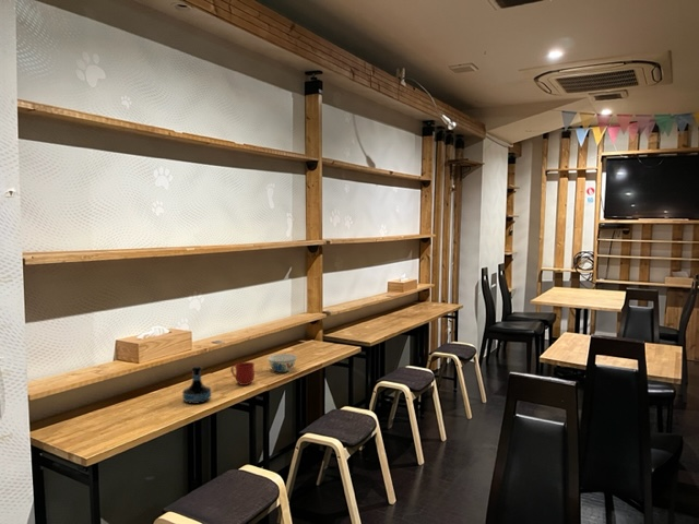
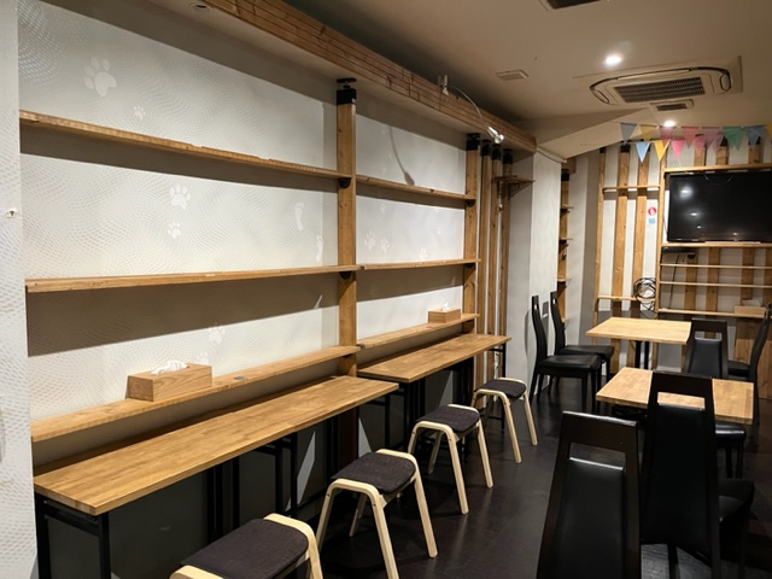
- mug (241, 373)
- tequila bottle (197, 383)
- chinaware (282, 364)
